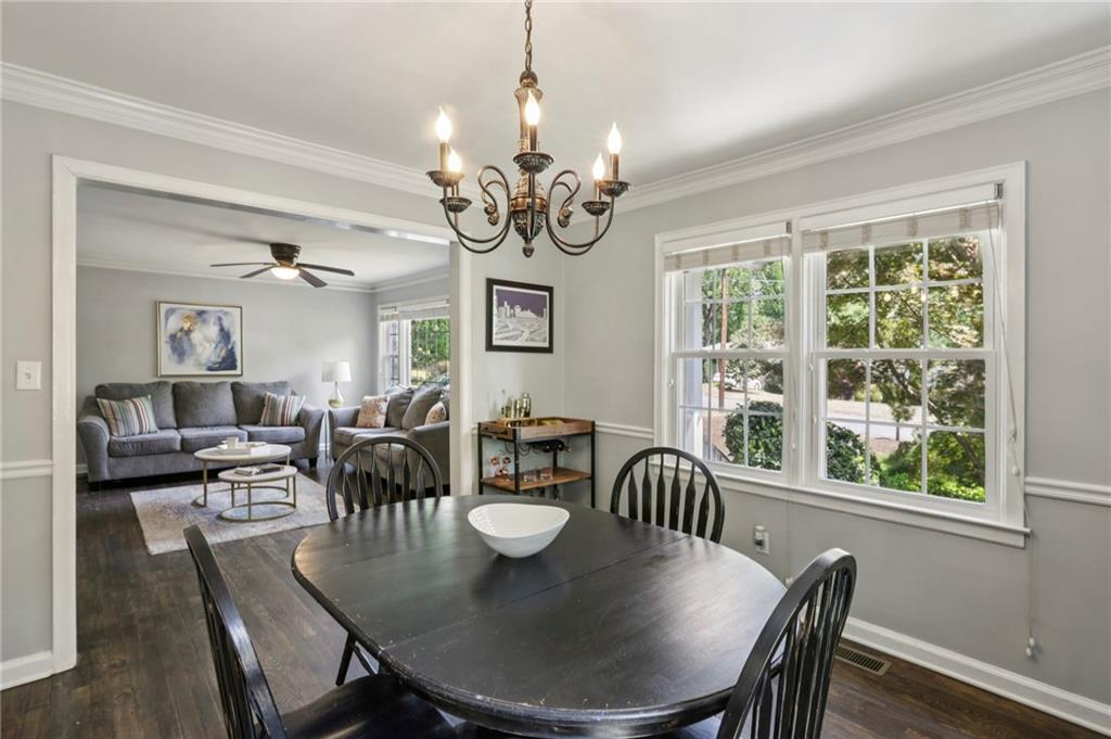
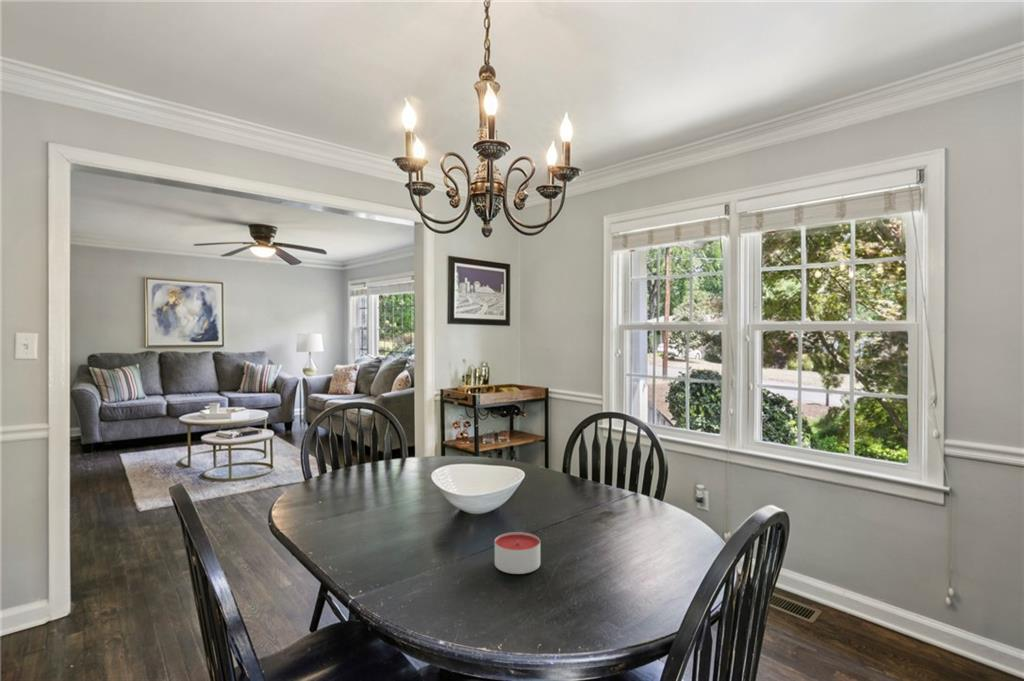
+ candle (517, 551)
